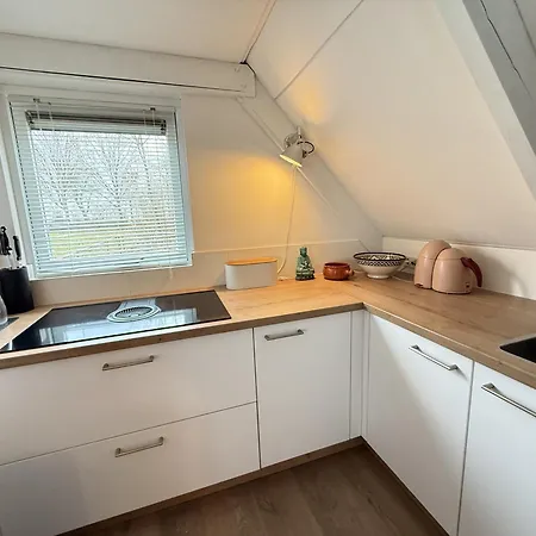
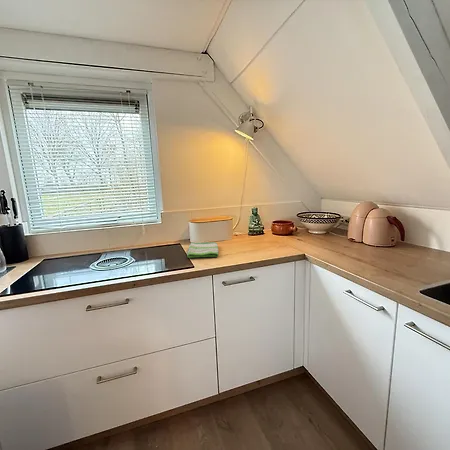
+ dish towel (203, 248)
